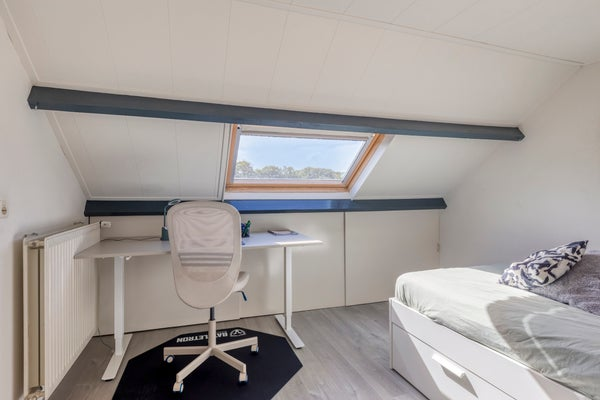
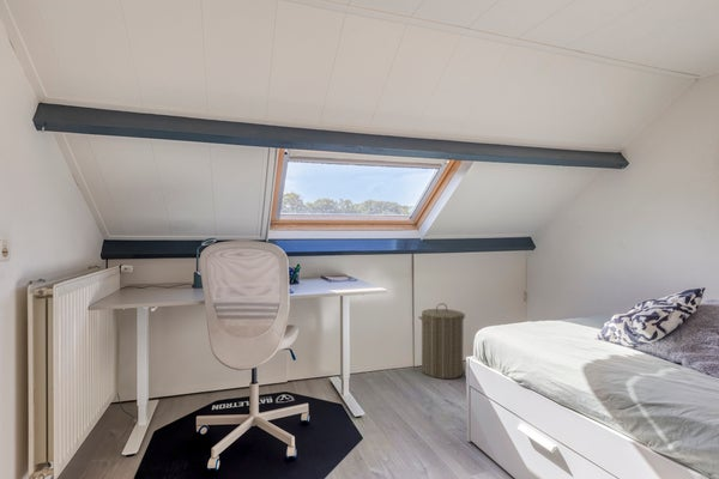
+ laundry hamper (442, 336)
